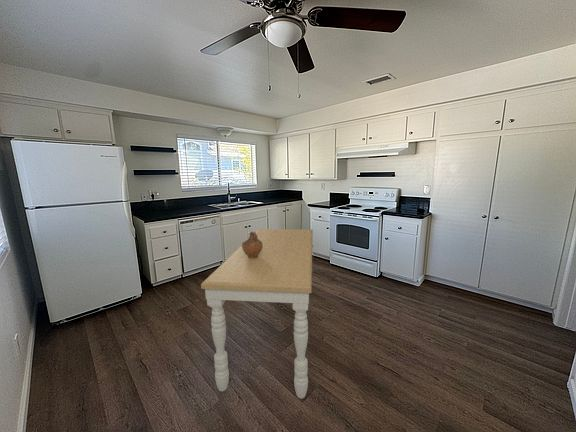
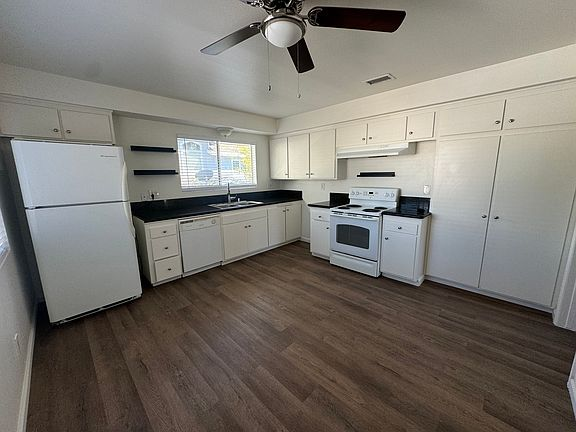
- ceramic jug (252, 244)
- dining table (276, 288)
